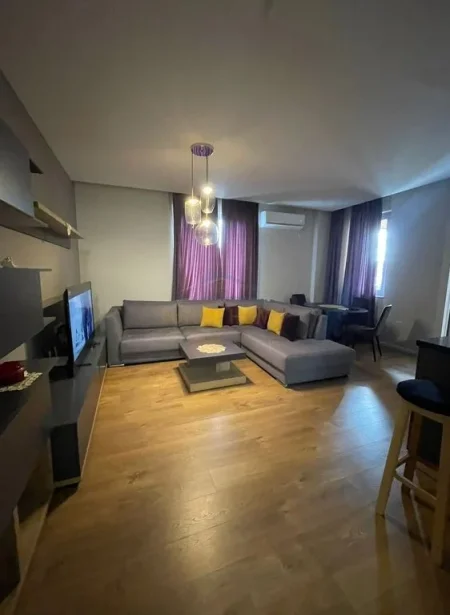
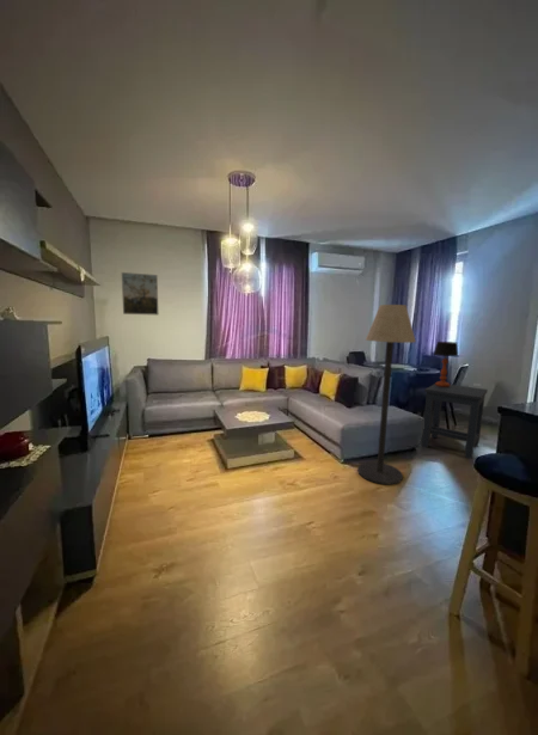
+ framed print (140, 294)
+ table lamp (445, 363)
+ side table (450, 429)
+ floor lamp (385, 392)
